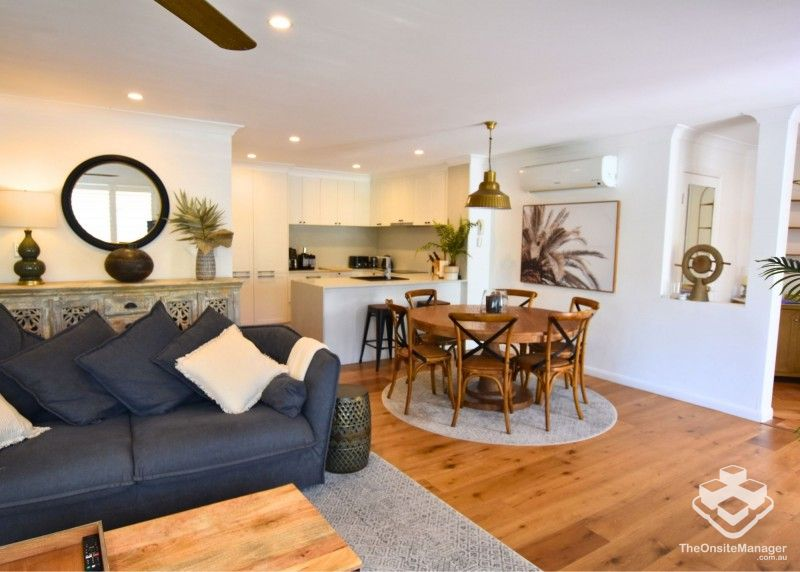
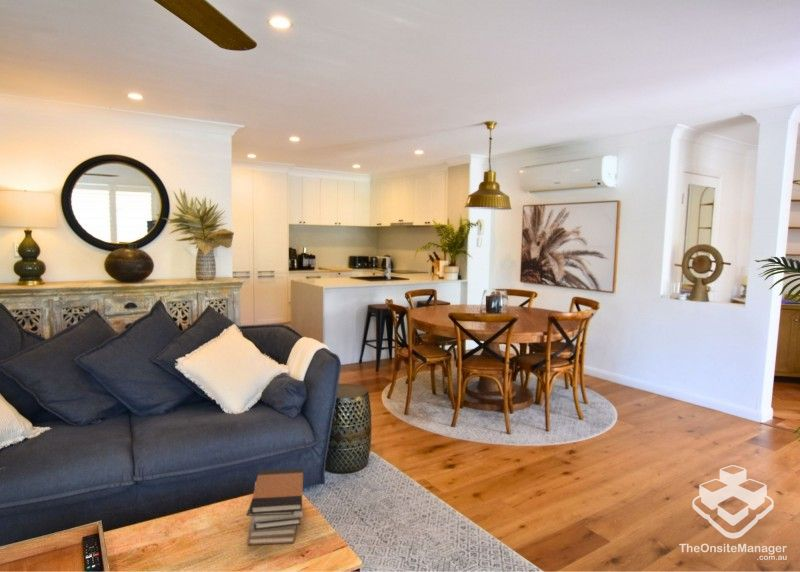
+ book stack (277, 503)
